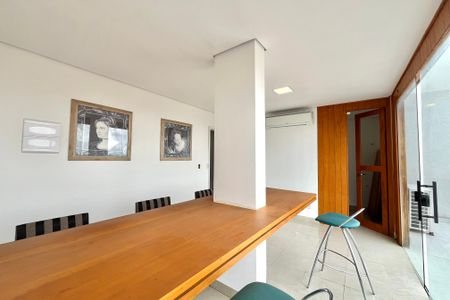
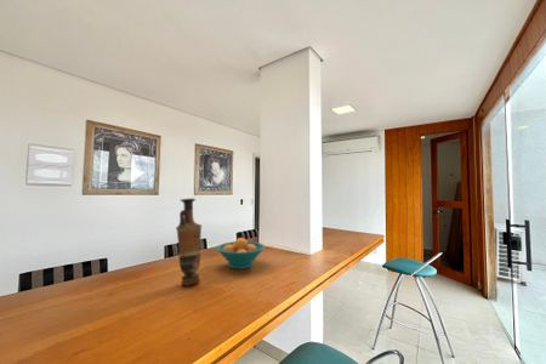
+ fruit bowl (240, 251)
+ vase (189, 239)
